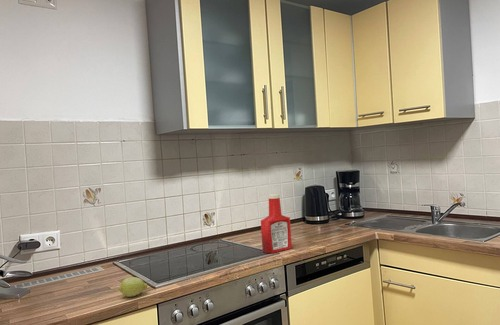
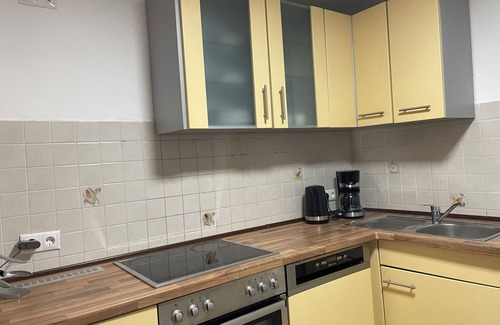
- soap bottle (275, 222)
- fruit (132, 286)
